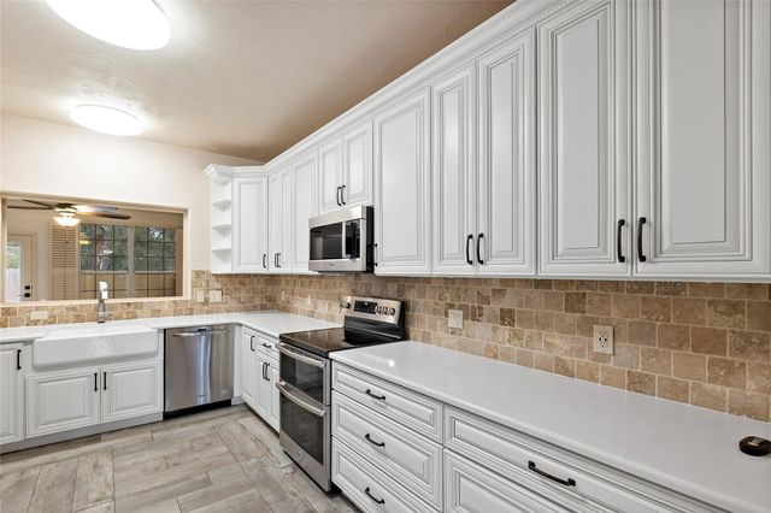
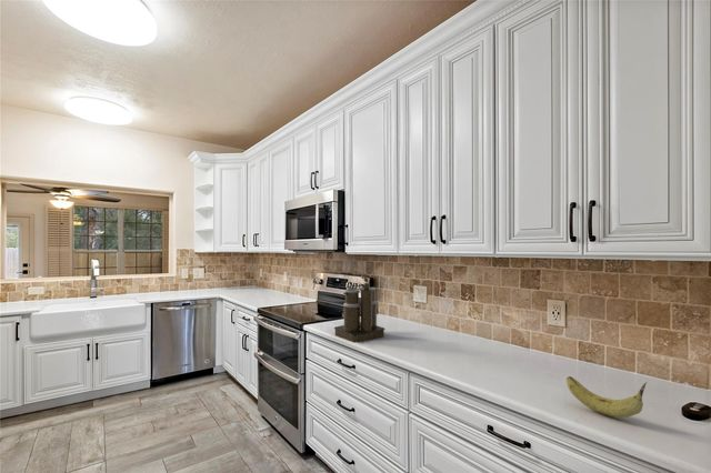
+ fruit (601, 396)
+ coffee maker (359, 303)
